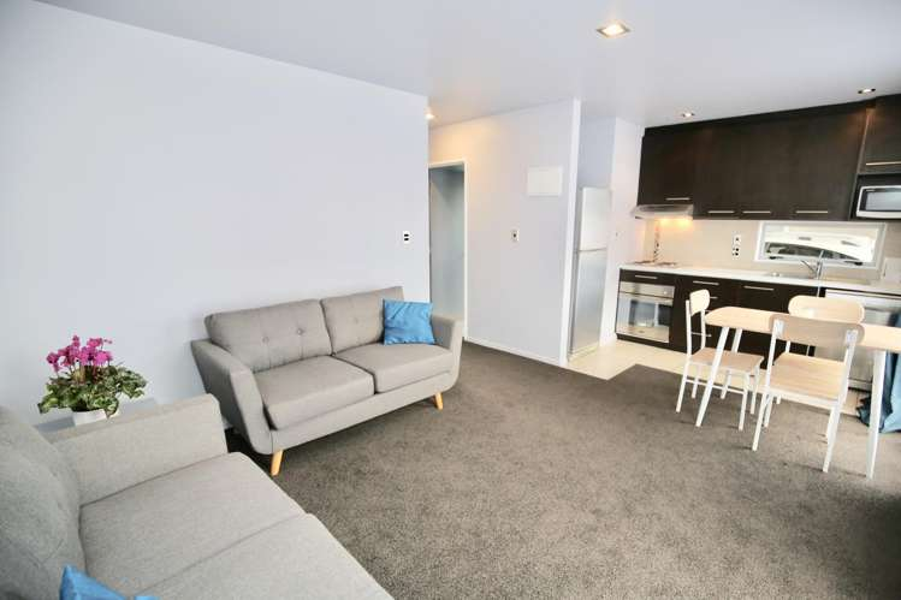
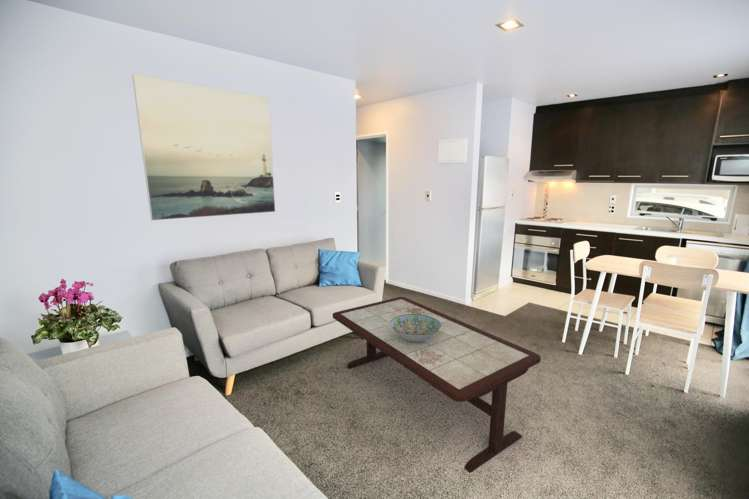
+ decorative bowl (415, 330)
+ coffee table (421, 364)
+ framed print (214, 153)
